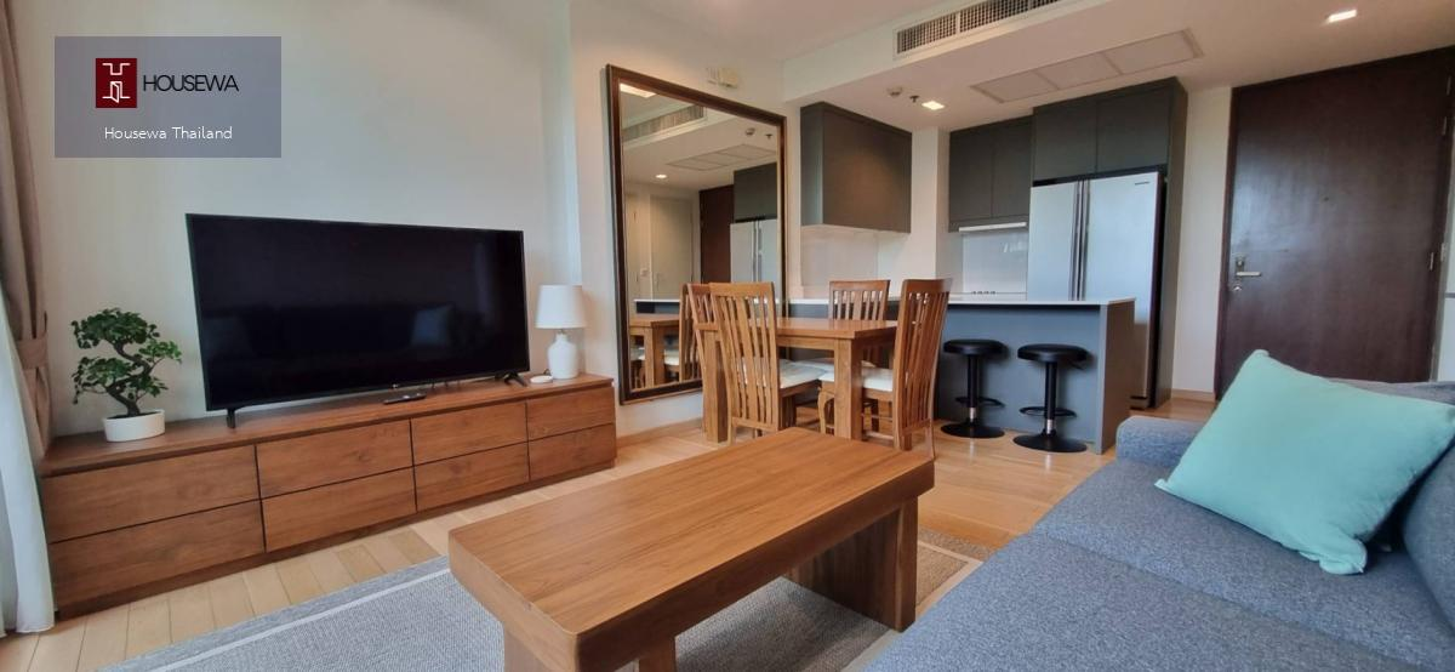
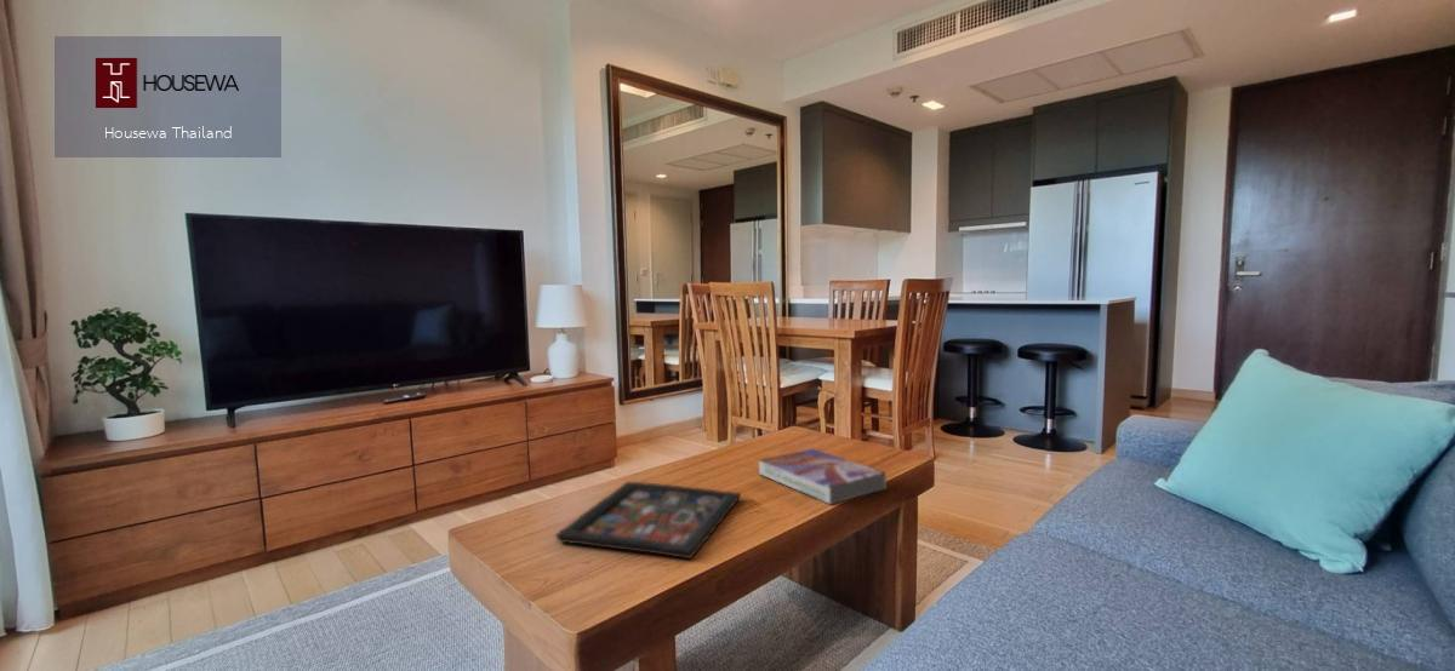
+ decorative tray (656, 514)
+ textbook (820, 472)
